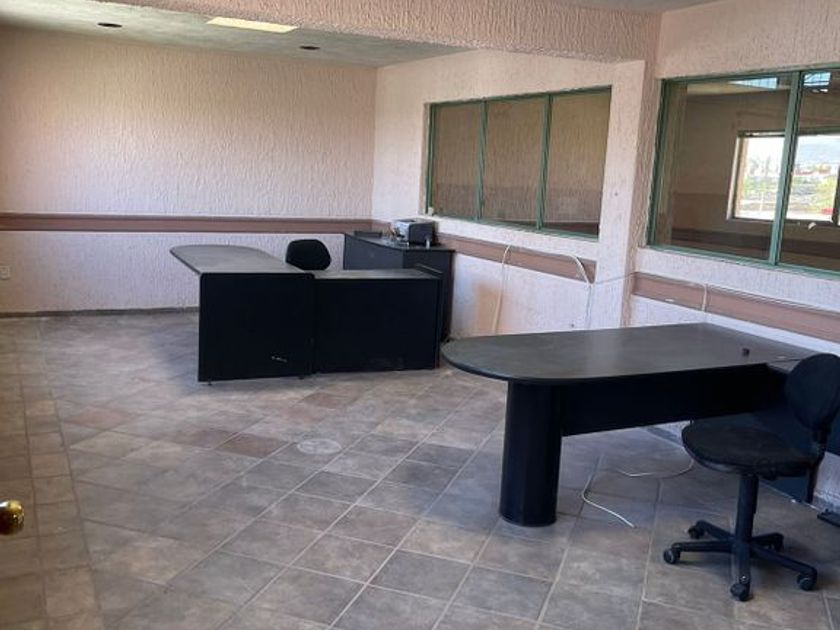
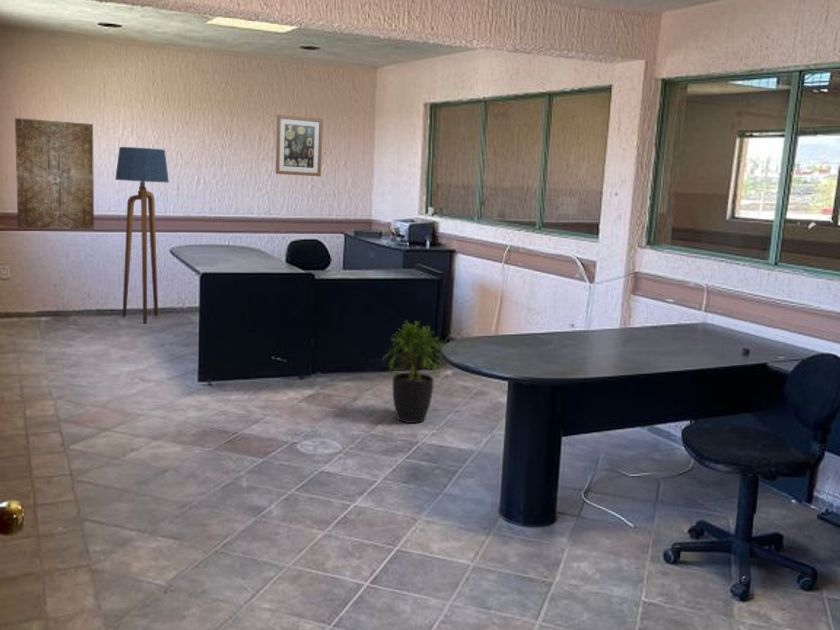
+ wall art (299, 146)
+ potted plant (416, 369)
+ floor lamp (142, 235)
+ wall art (55, 175)
